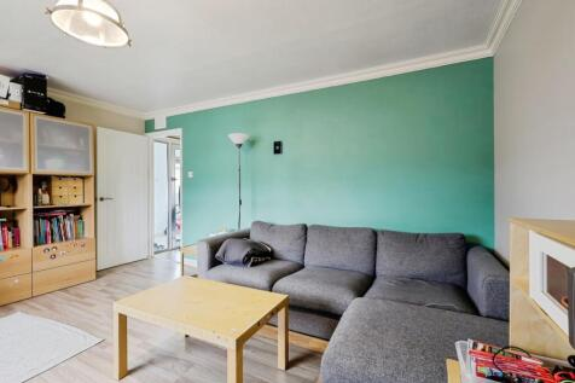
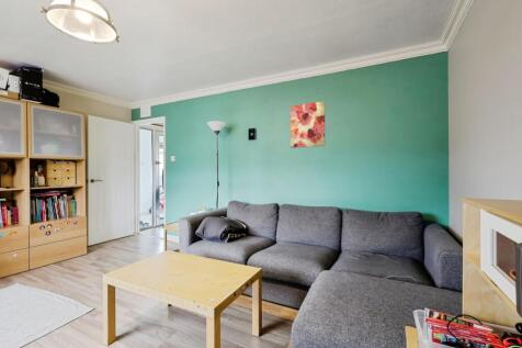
+ wall art (307, 125)
